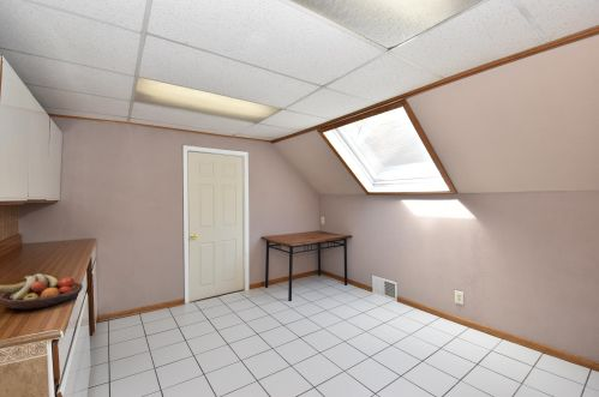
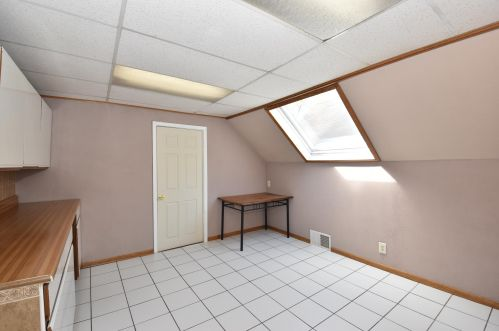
- fruit bowl (43, 288)
